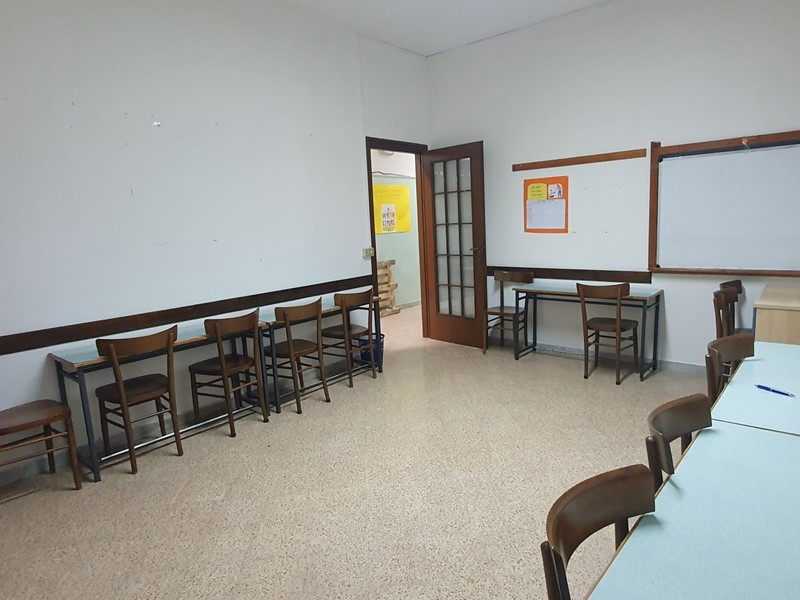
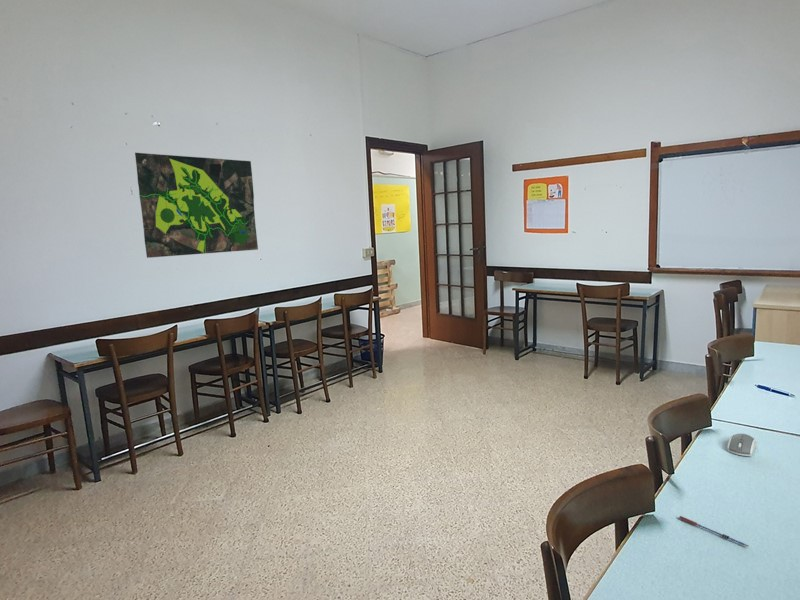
+ computer mouse (742, 441)
+ pen (712, 530)
+ map (202, 205)
